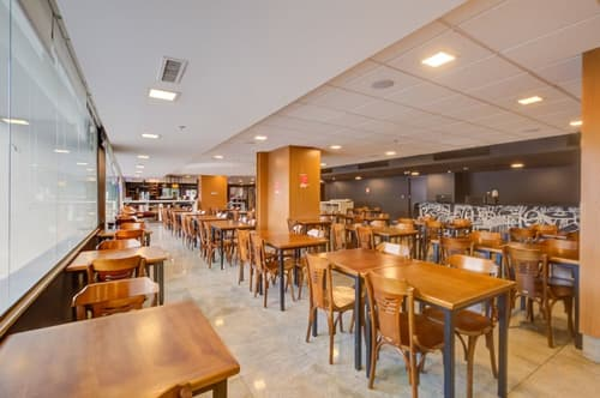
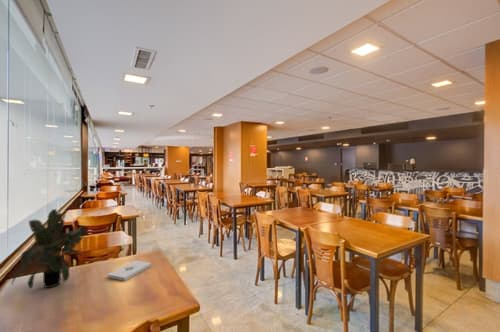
+ potted plant (48, 248)
+ notepad (130, 269)
